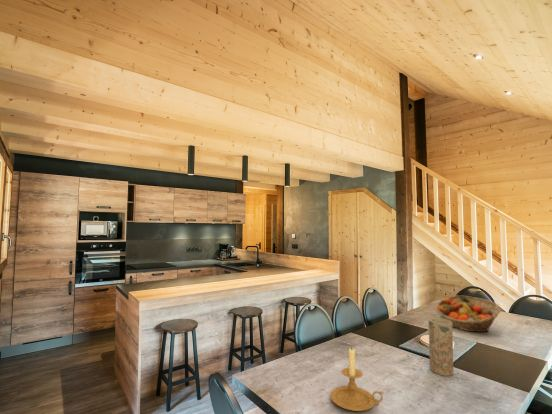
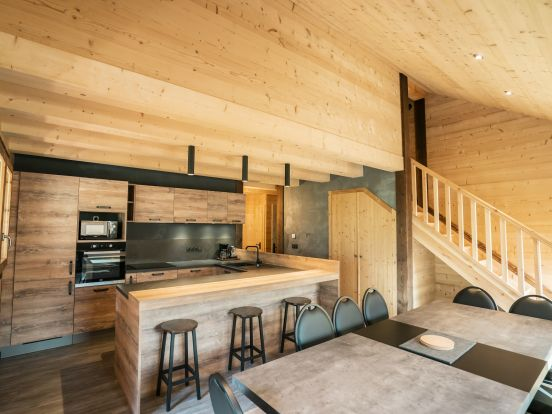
- candle holder (352, 375)
- vase (440, 345)
- fruit basket (466, 312)
